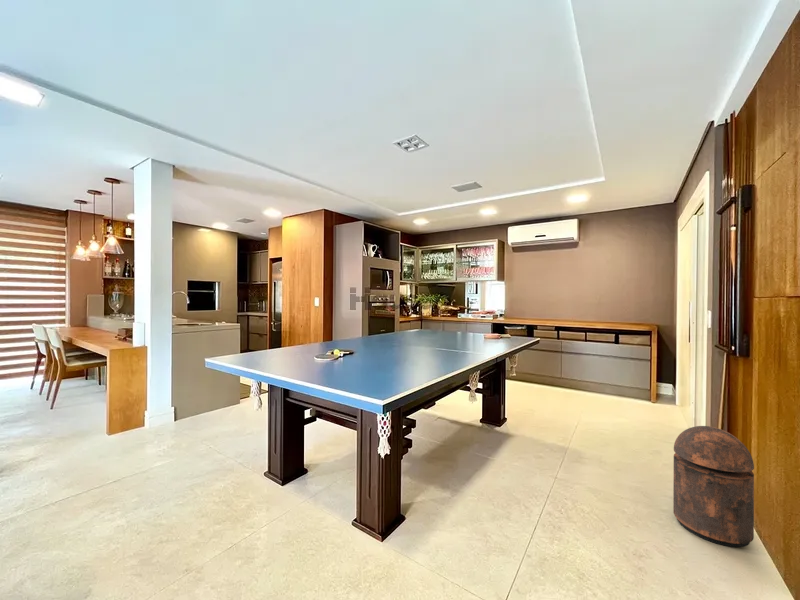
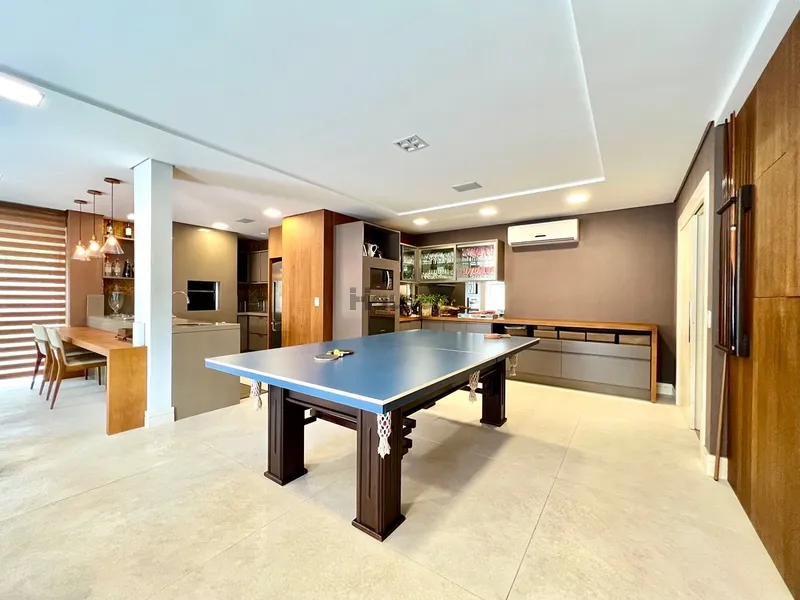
- trash can (711, 477)
